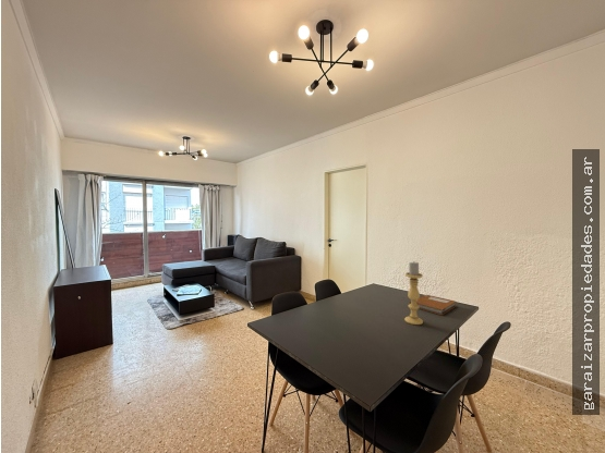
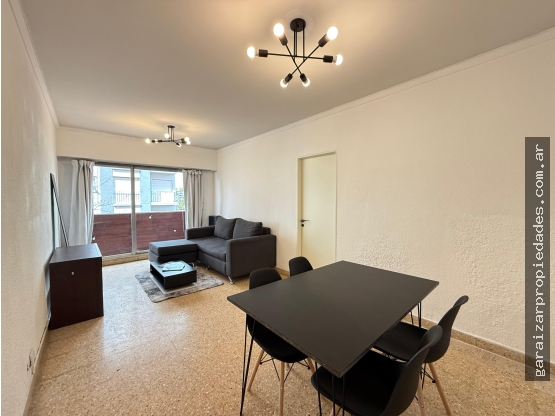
- notebook (433, 303)
- candle holder (413, 291)
